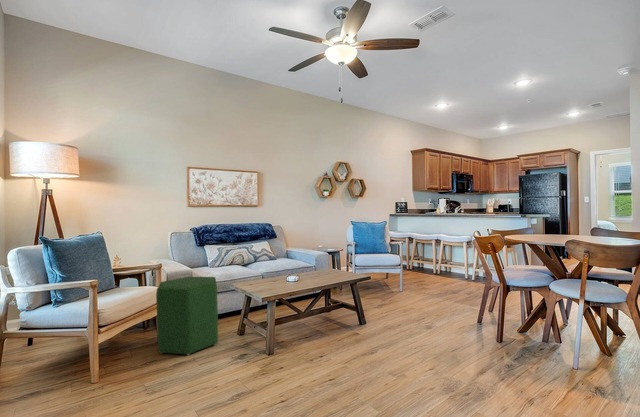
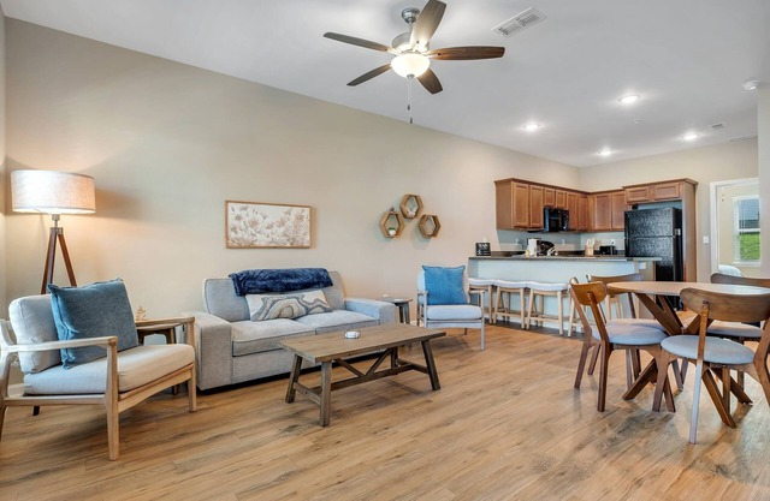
- ottoman (188, 312)
